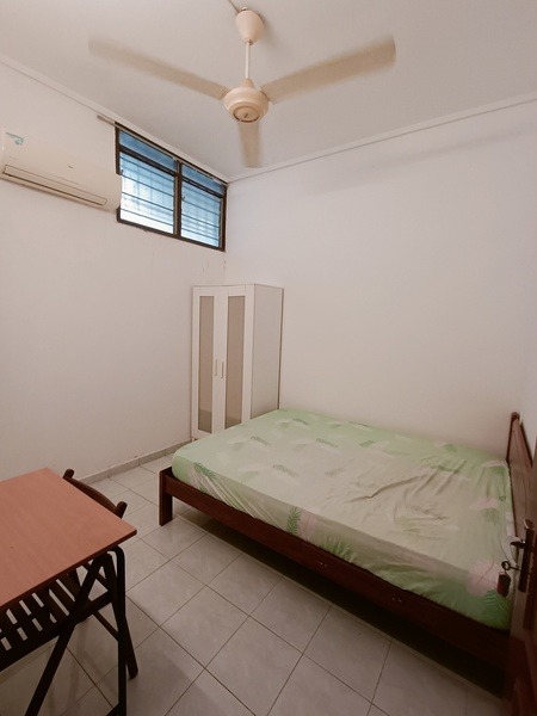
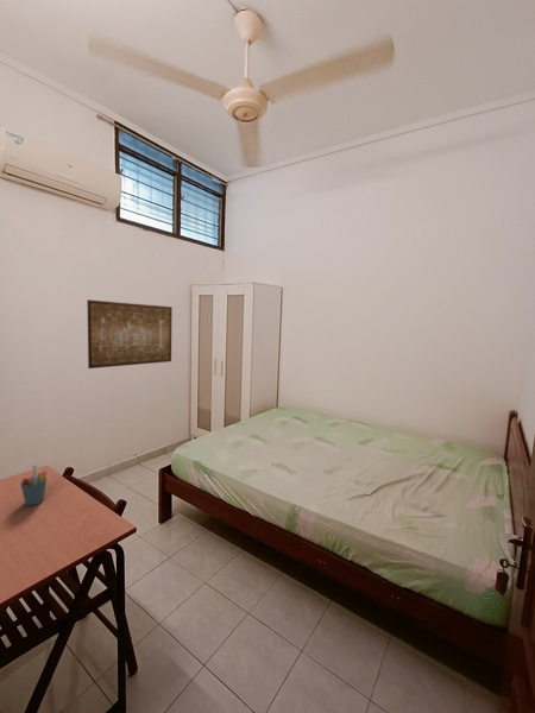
+ wall art (134, 334)
+ pen holder (34, 485)
